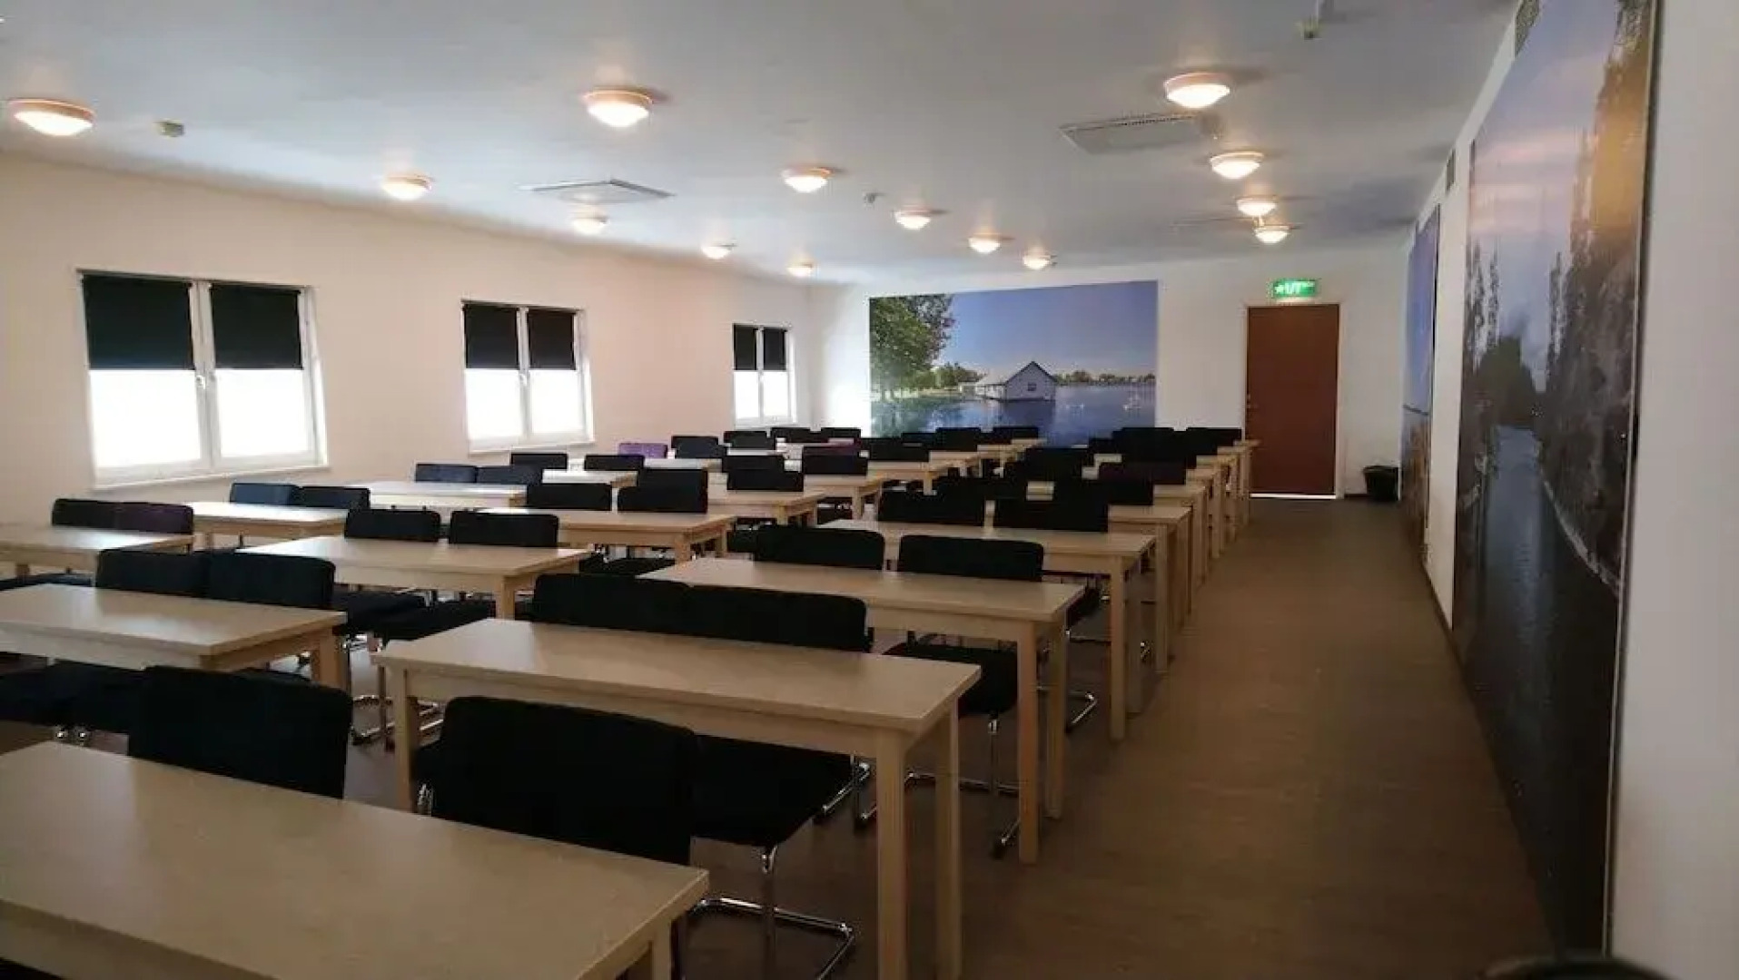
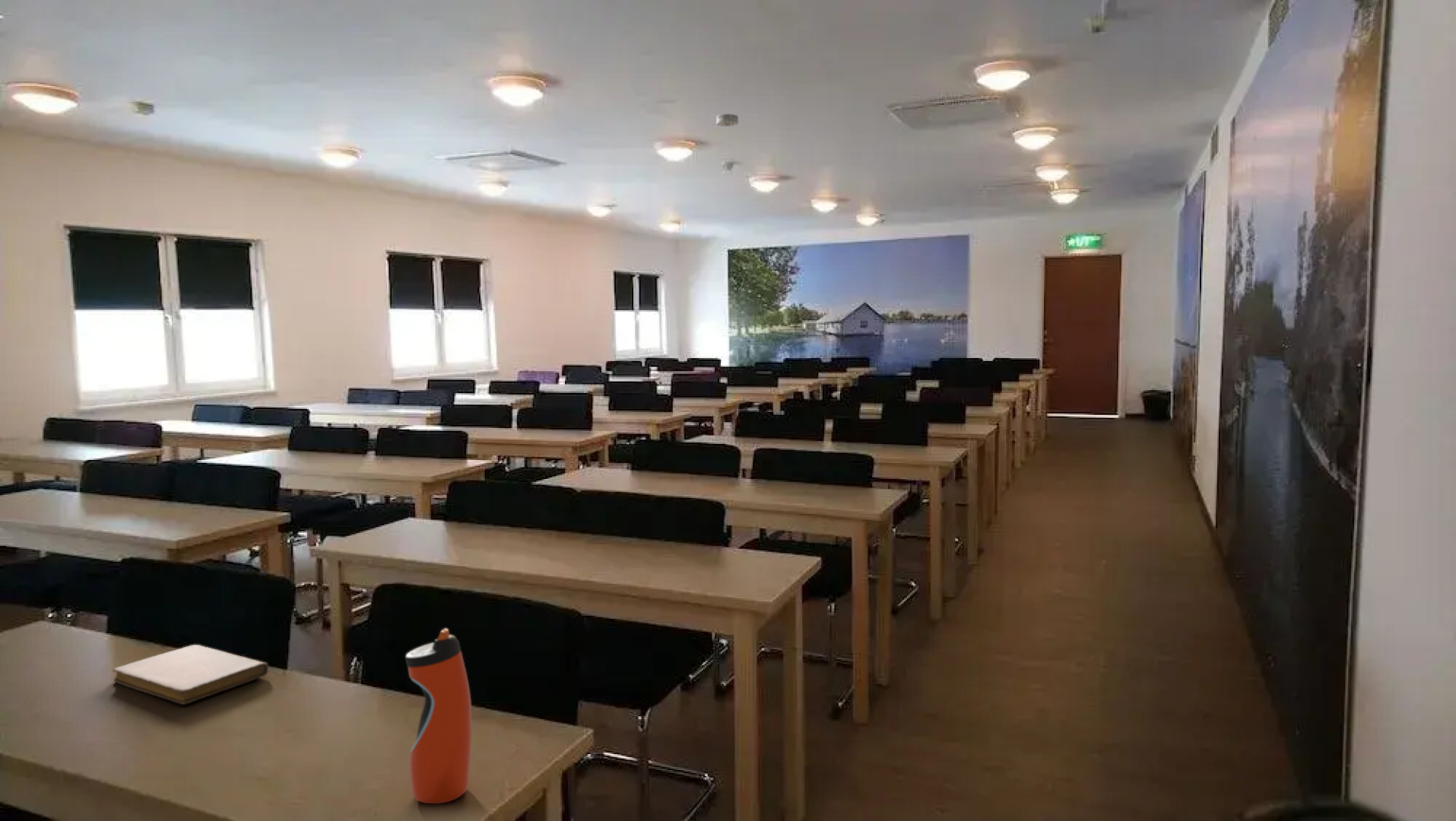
+ notebook (190, 671)
+ water bottle (439, 712)
+ smoke detector (727, 119)
